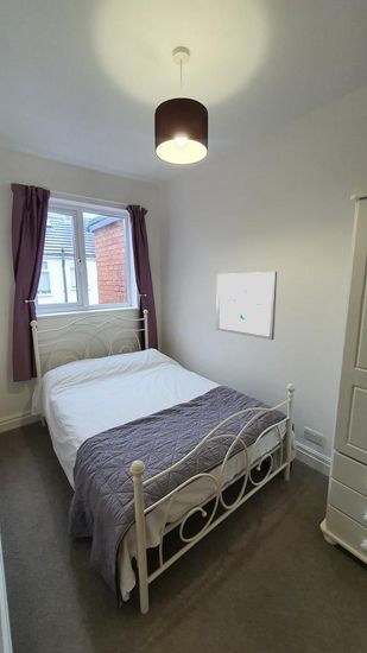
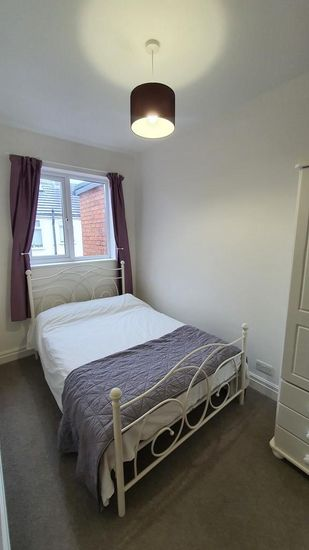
- wall art (242, 304)
